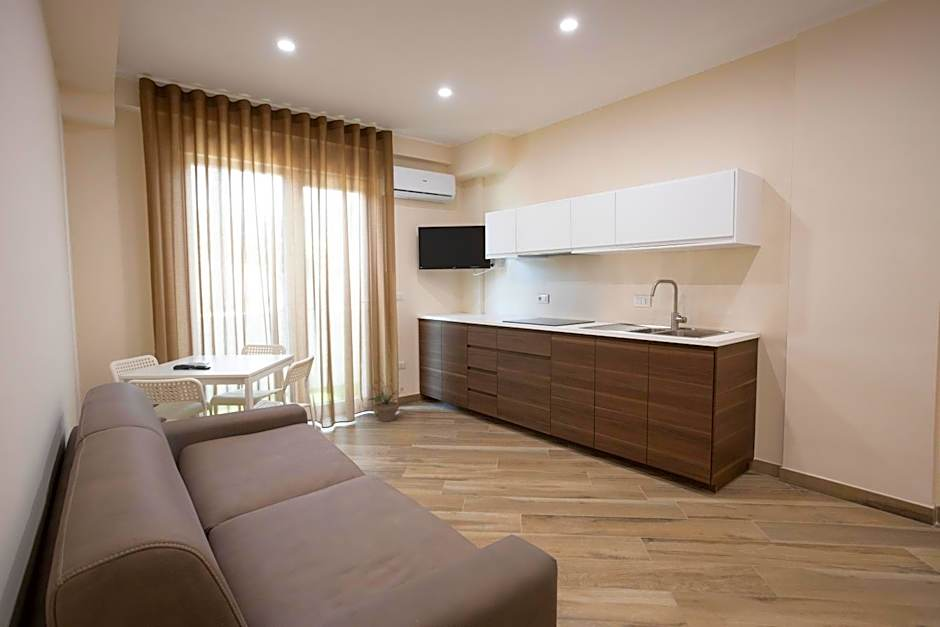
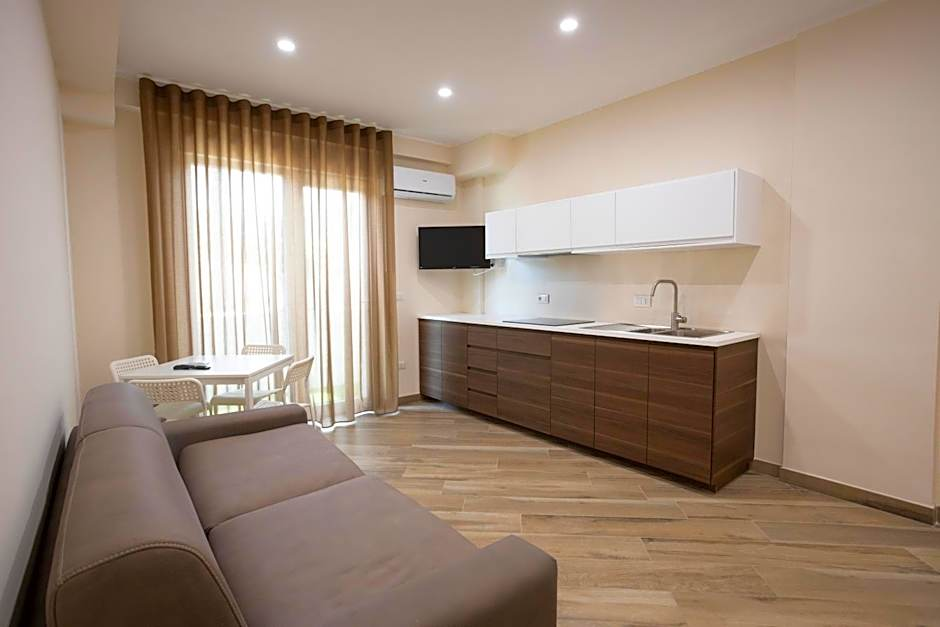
- potted plant (384, 399)
